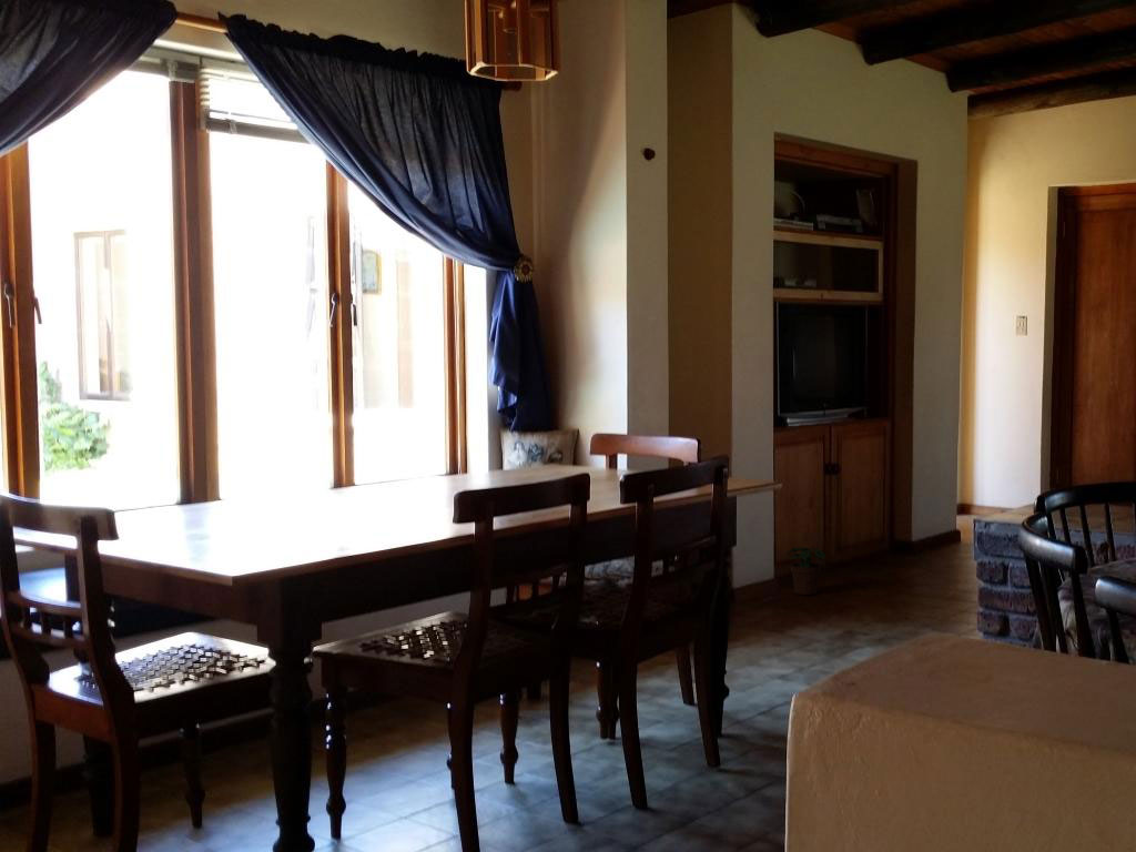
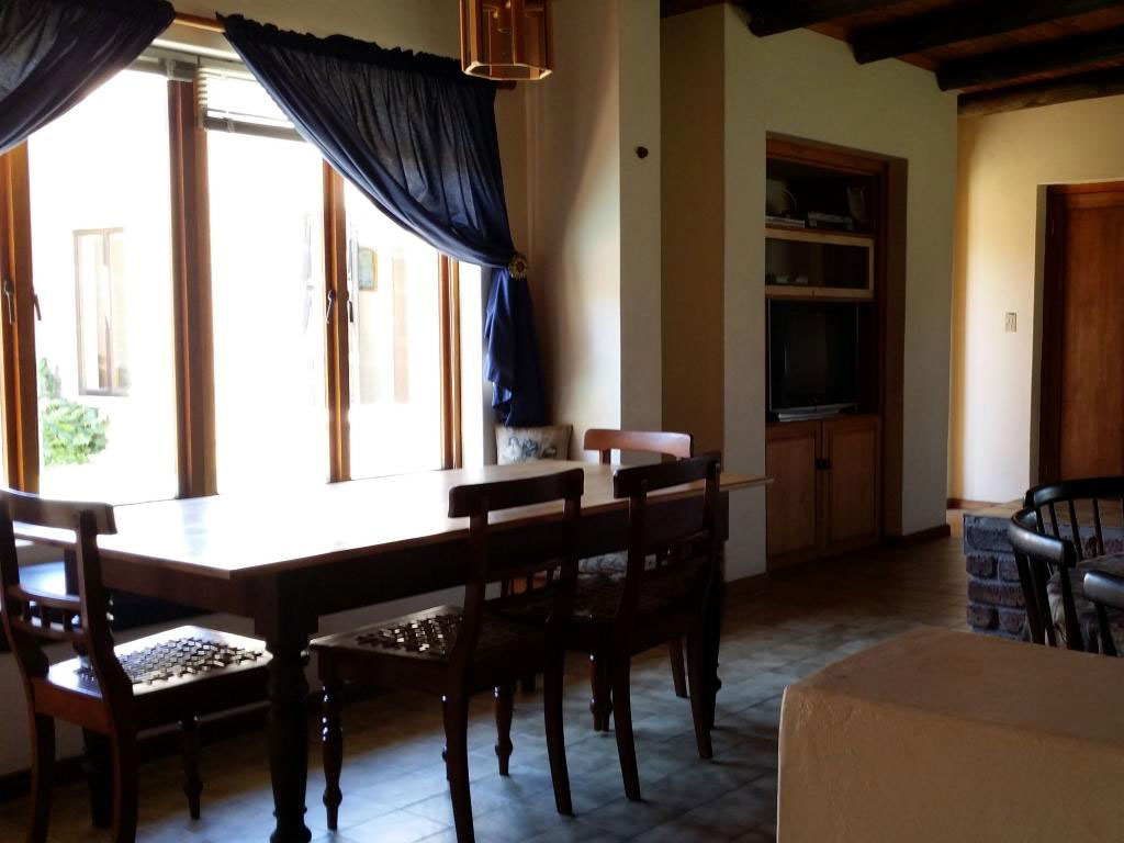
- potted plant (807, 570)
